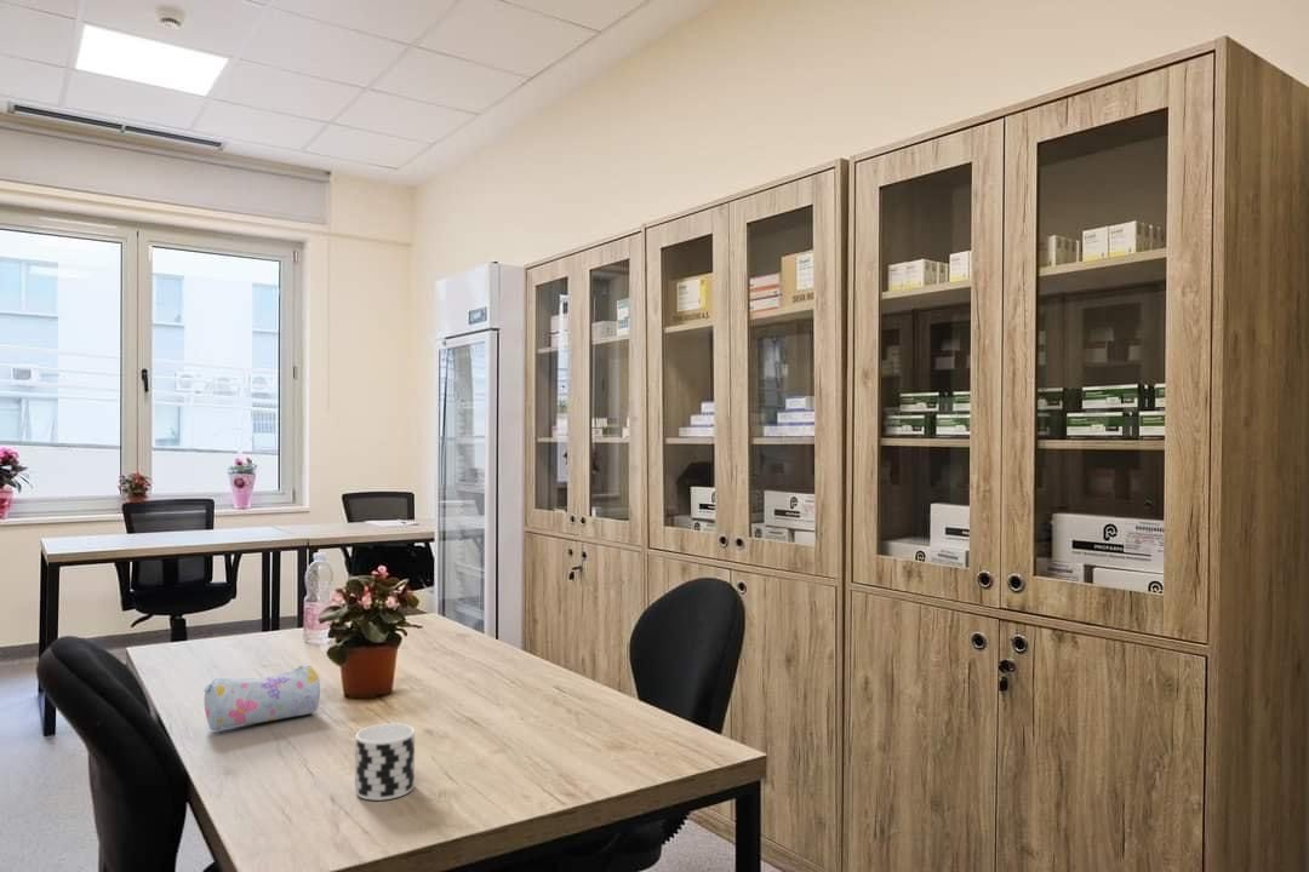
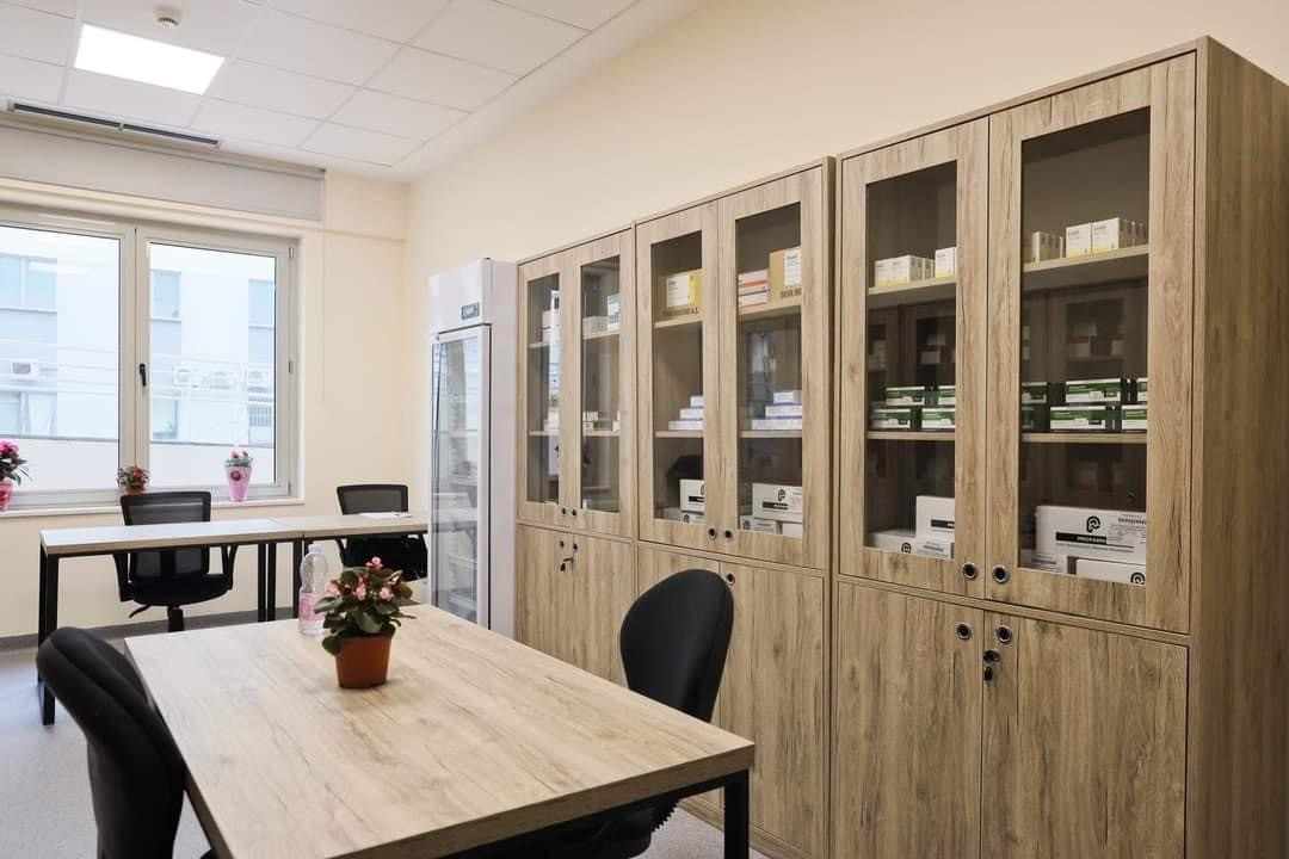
- cup (385, 757)
- pencil case (263, 696)
